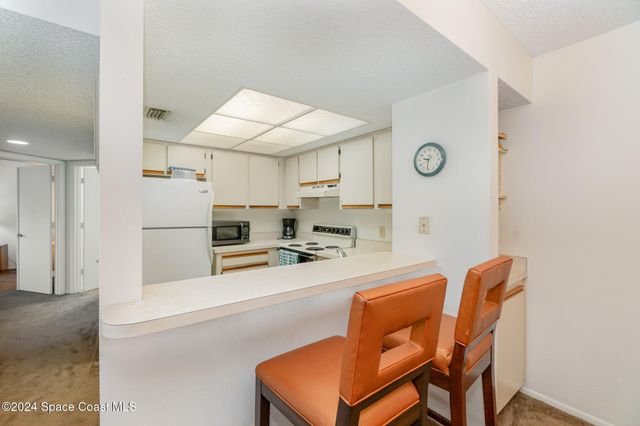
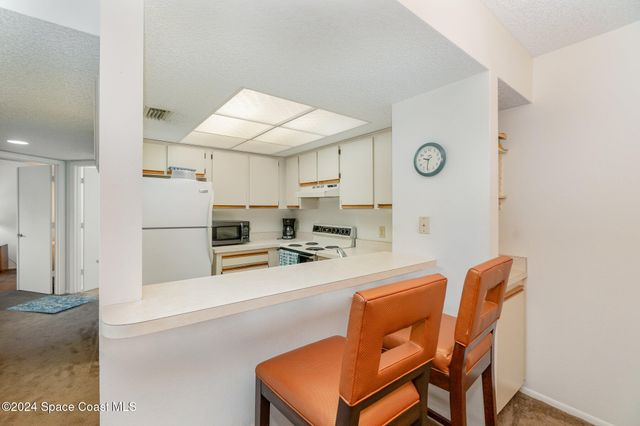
+ rug (42, 302)
